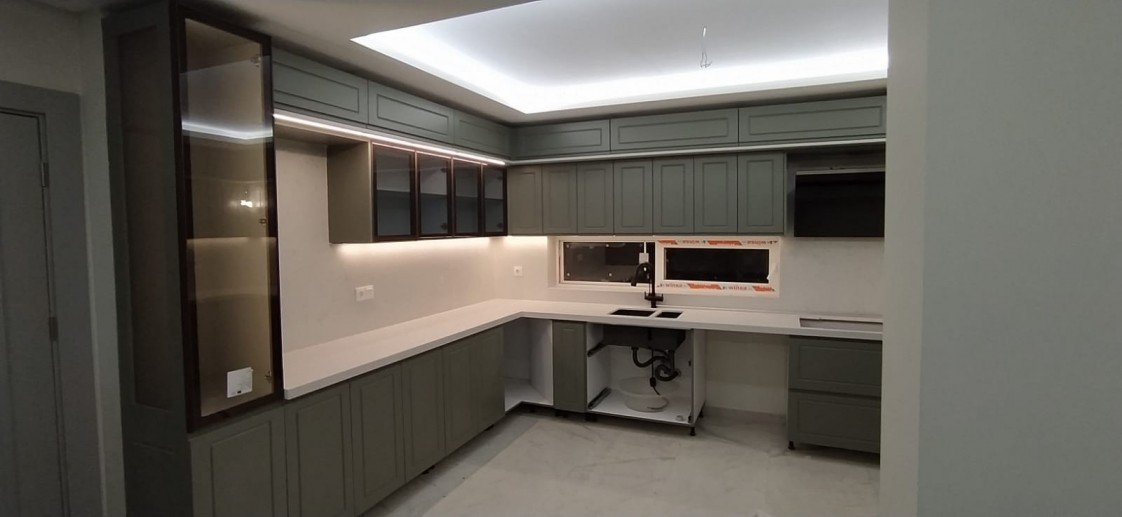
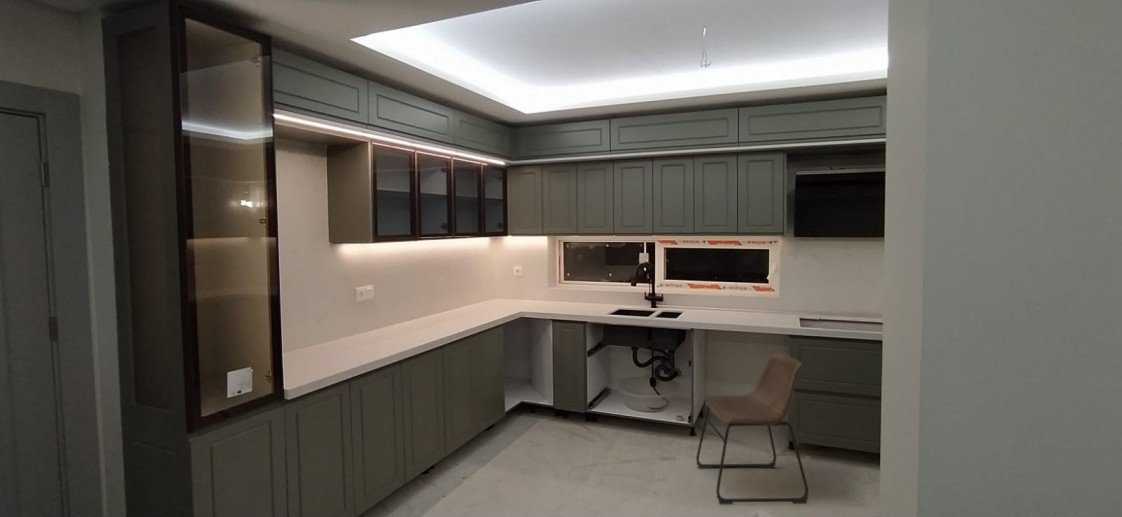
+ chair (750, 421)
